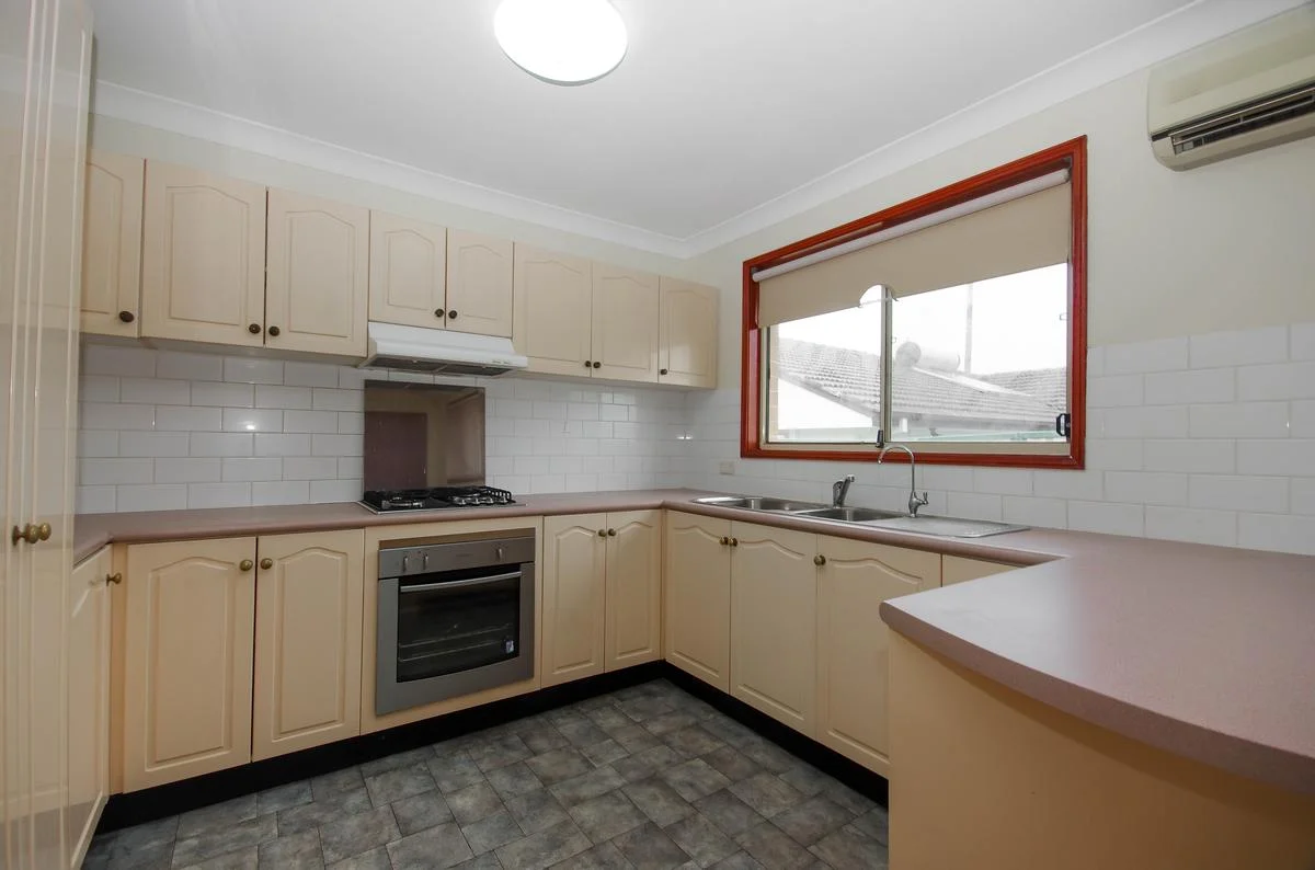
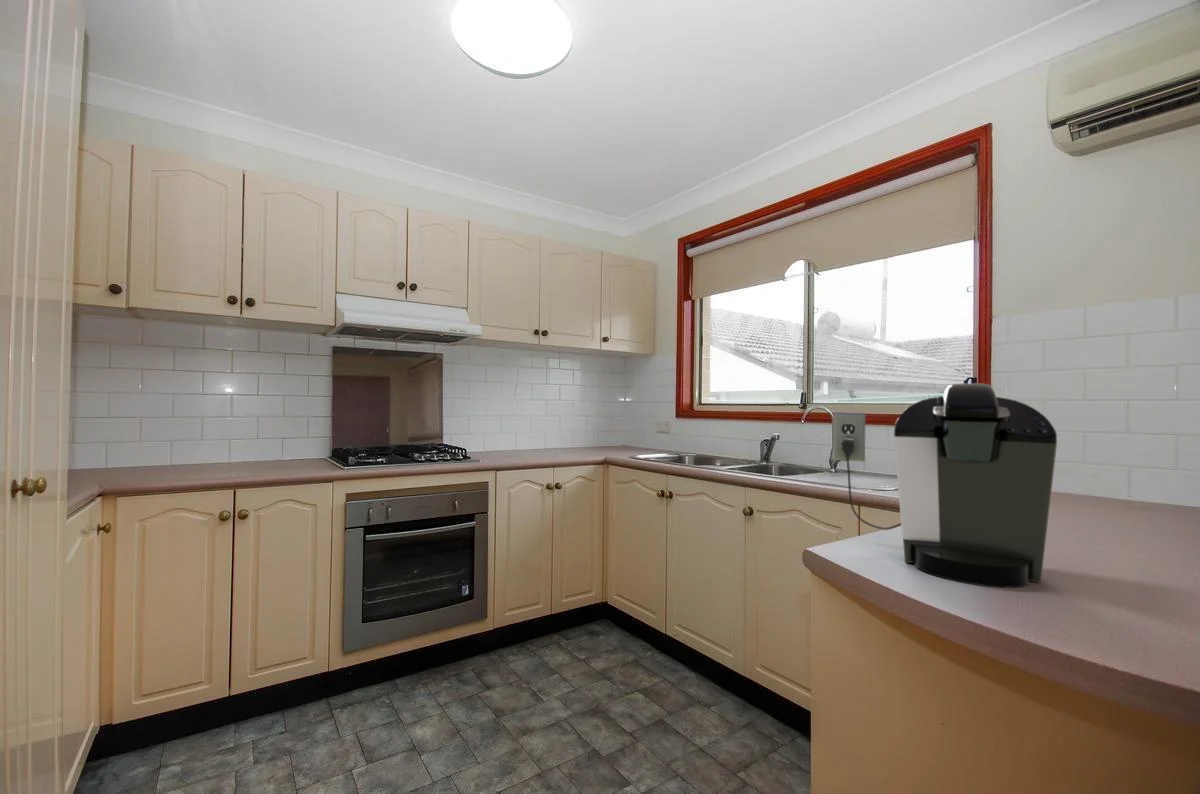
+ coffee maker (926, 471)
